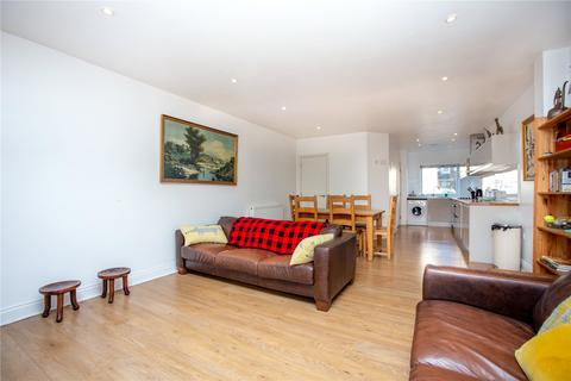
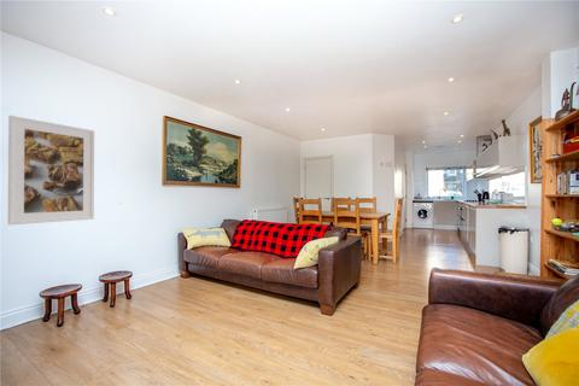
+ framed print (55, 172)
